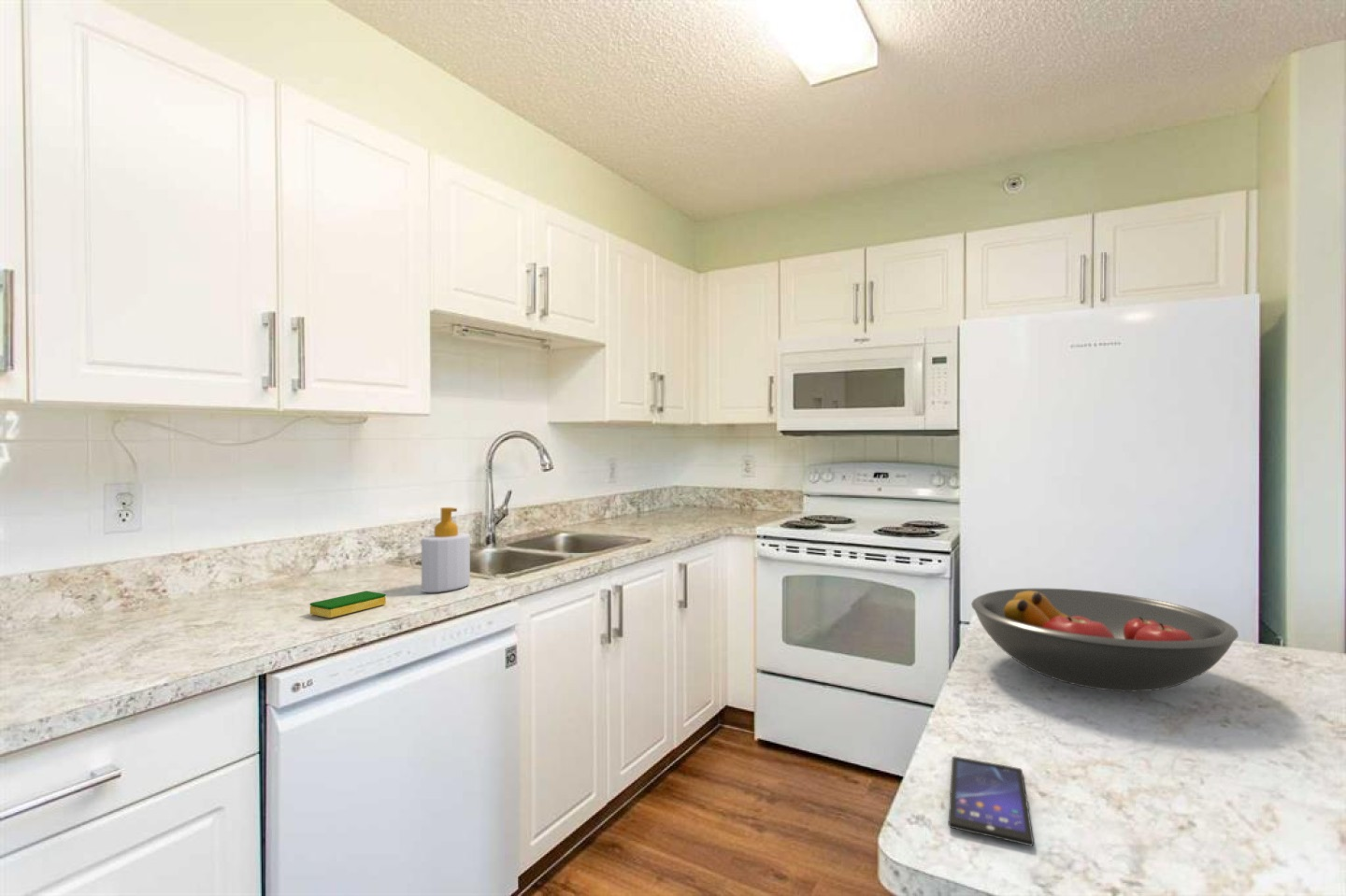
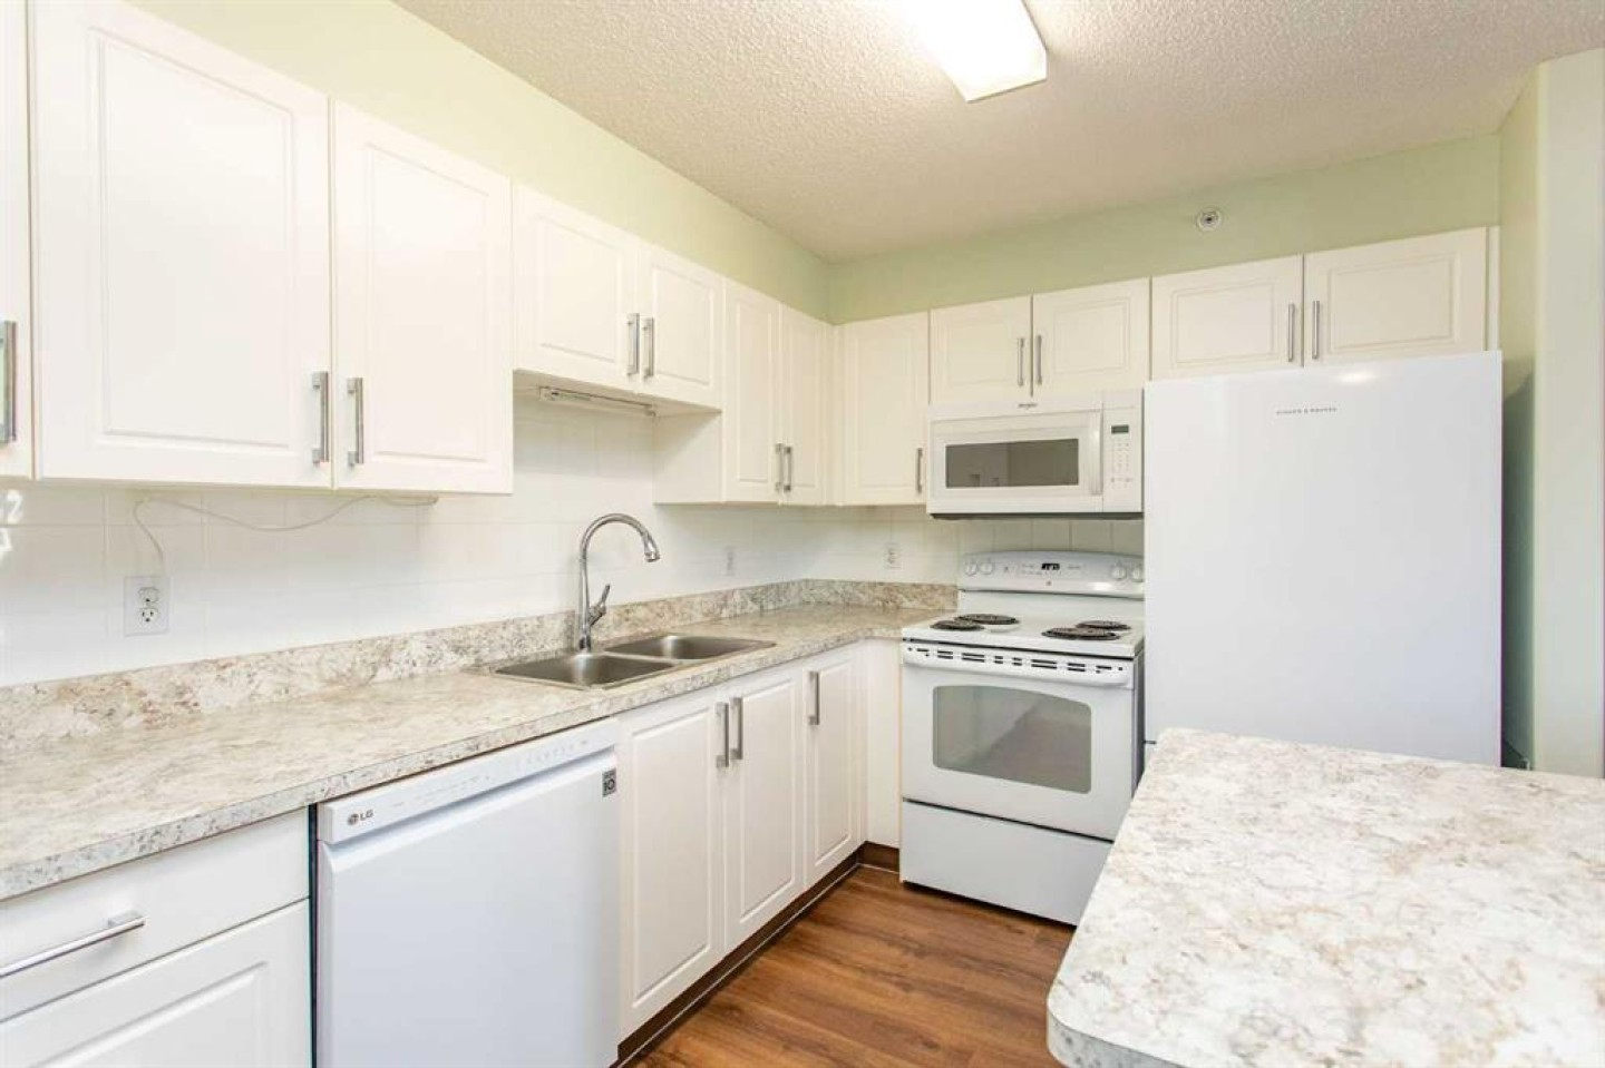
- soap bottle (446, 548)
- fruit bowl (1093, 634)
- smartphone (988, 795)
- dish sponge (349, 604)
